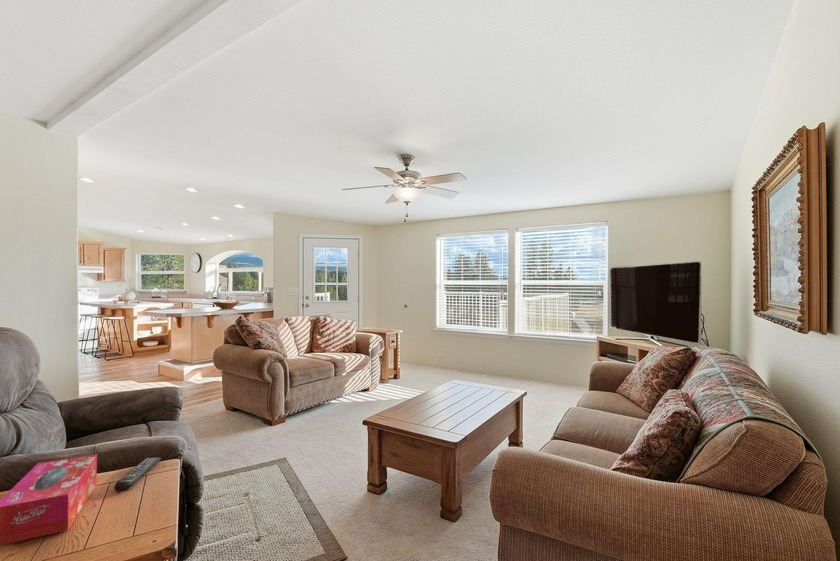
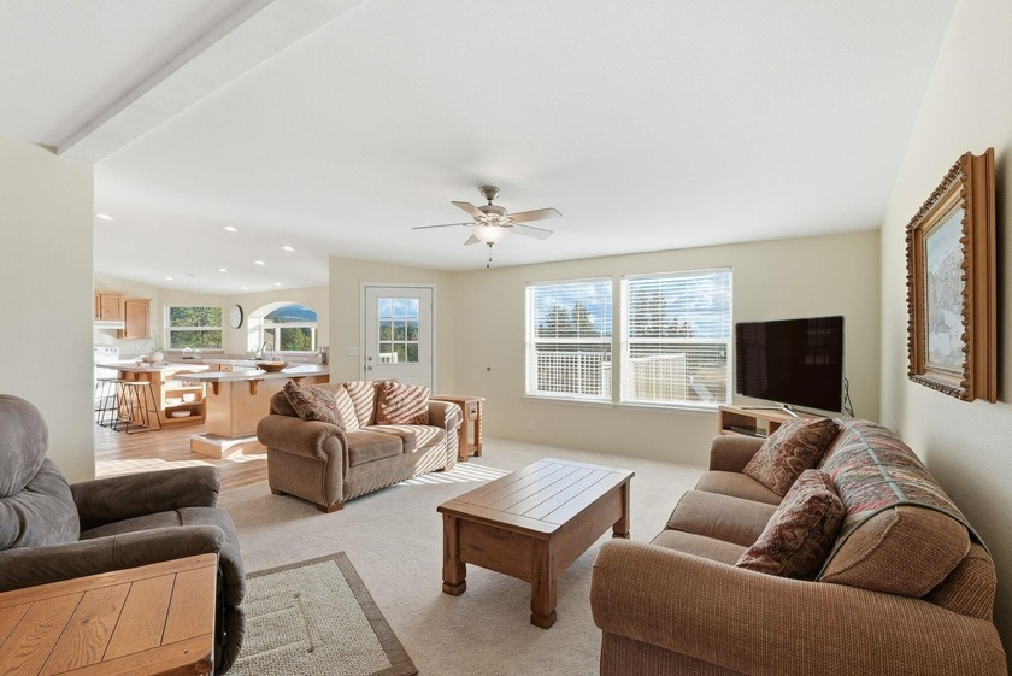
- remote control (139, 471)
- tissue box (51, 494)
